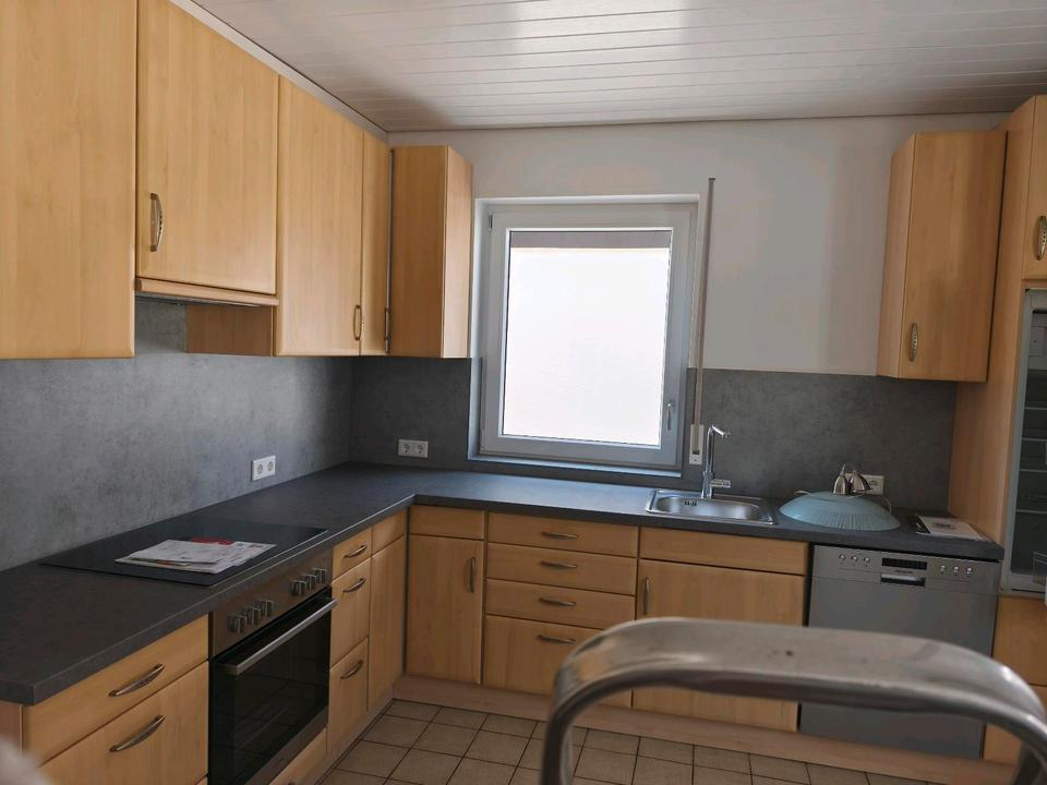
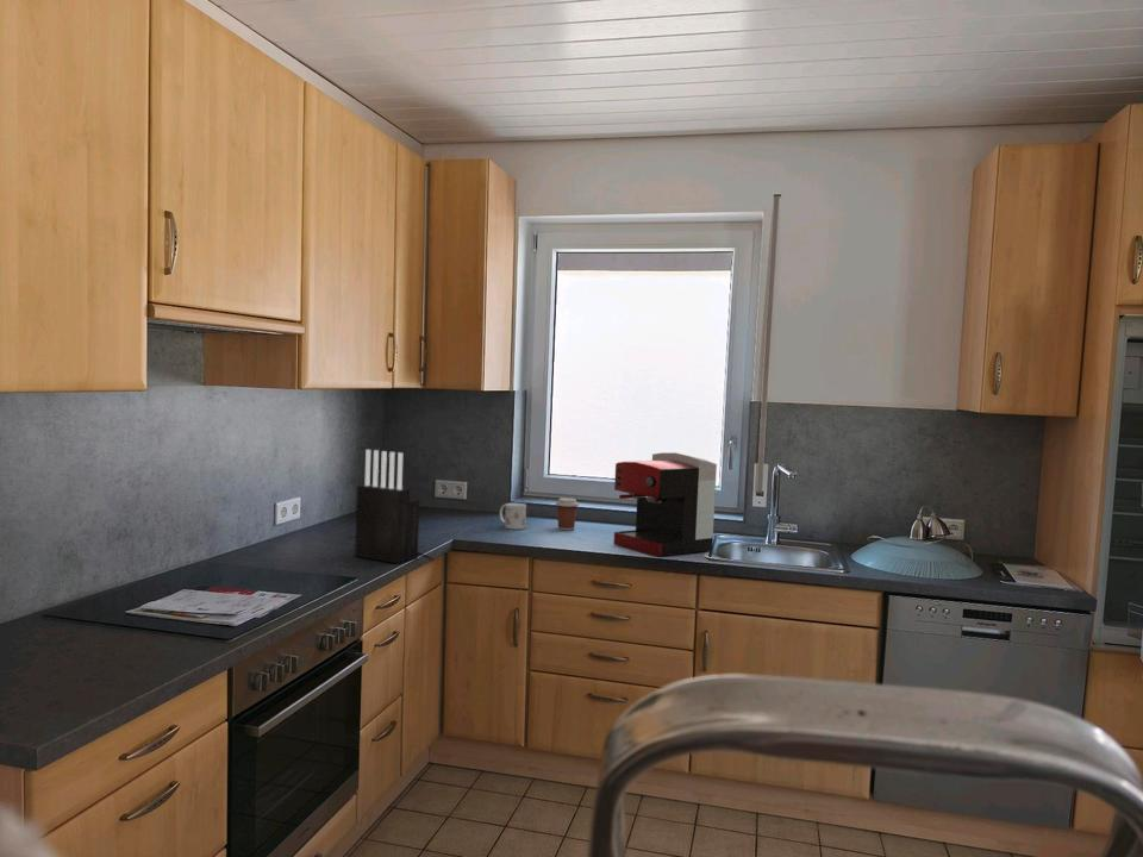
+ knife block (389, 503)
+ coffee cup (567, 513)
+ coffee maker (656, 500)
+ mug (511, 514)
